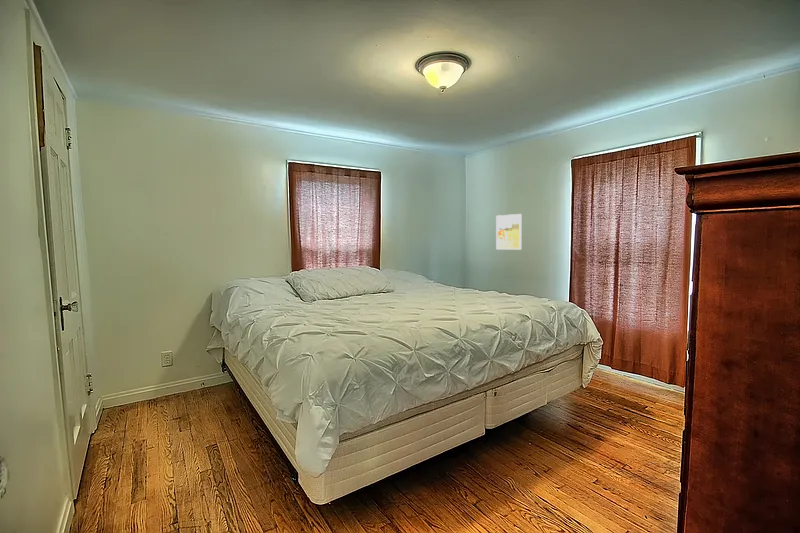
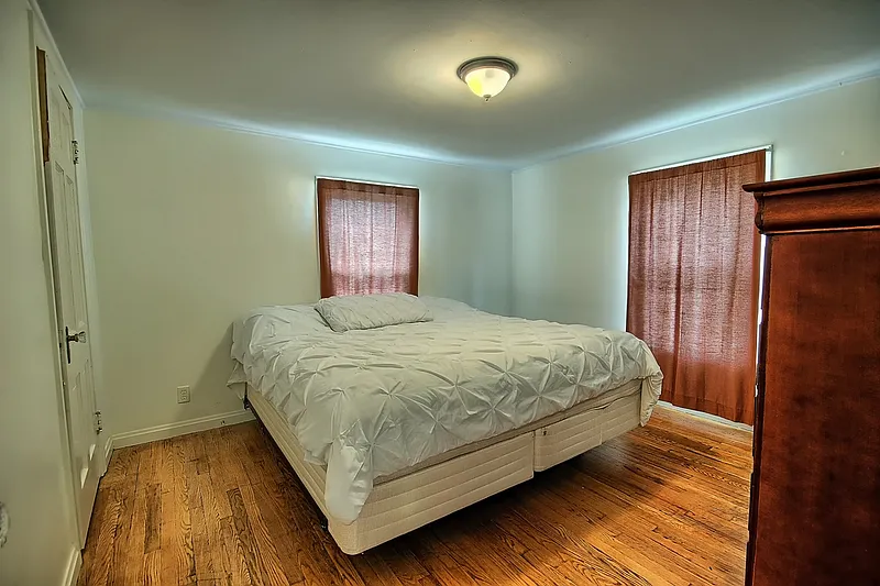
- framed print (508, 232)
